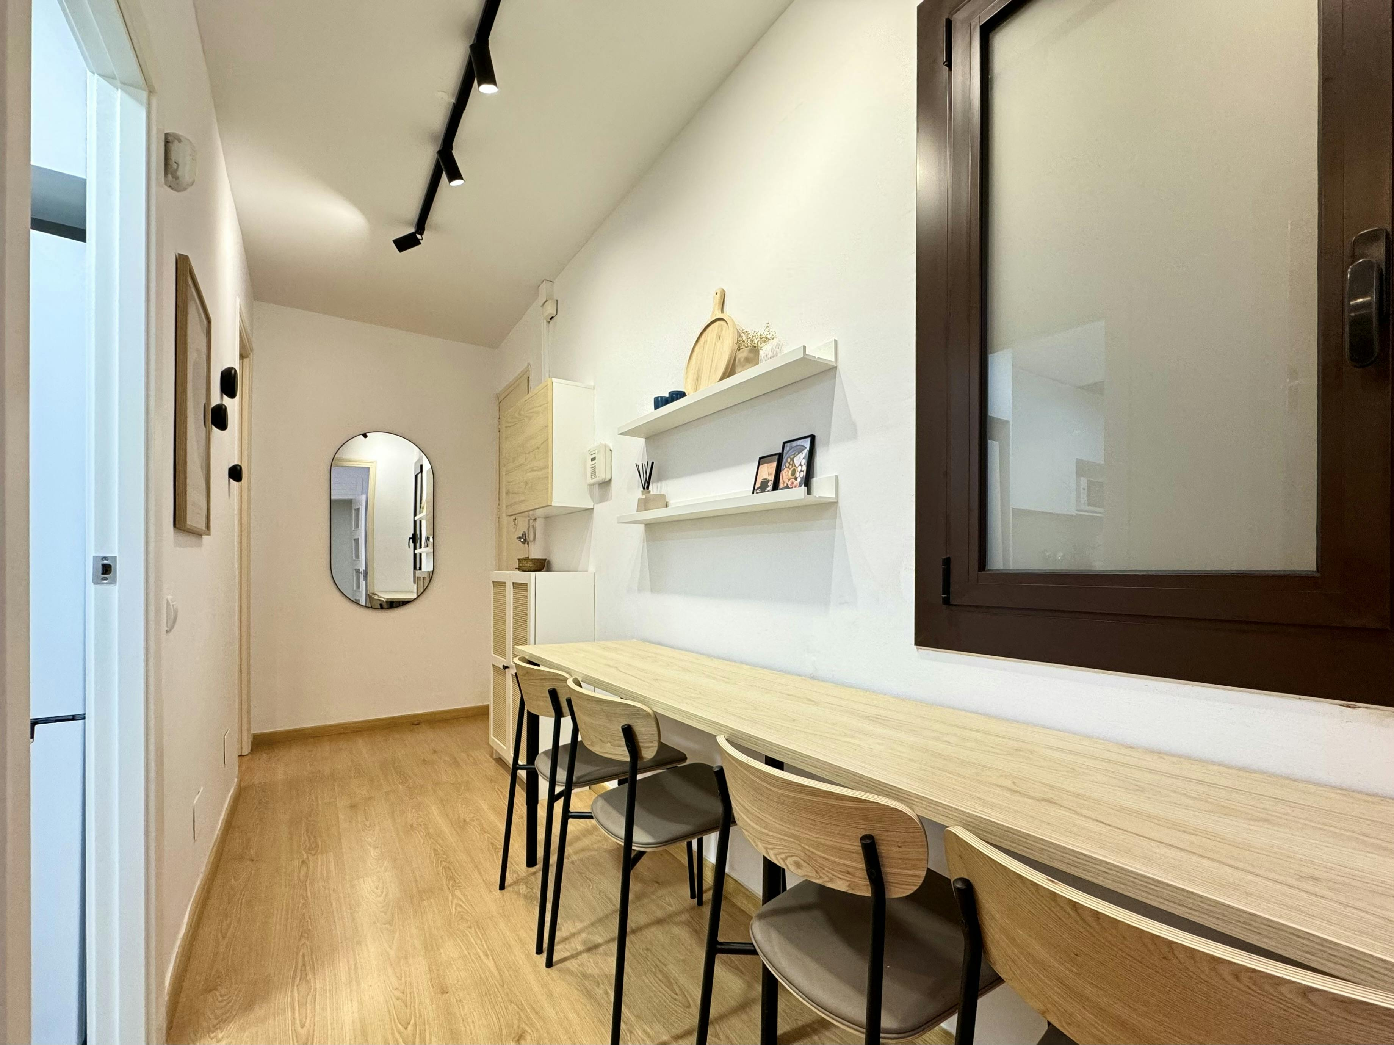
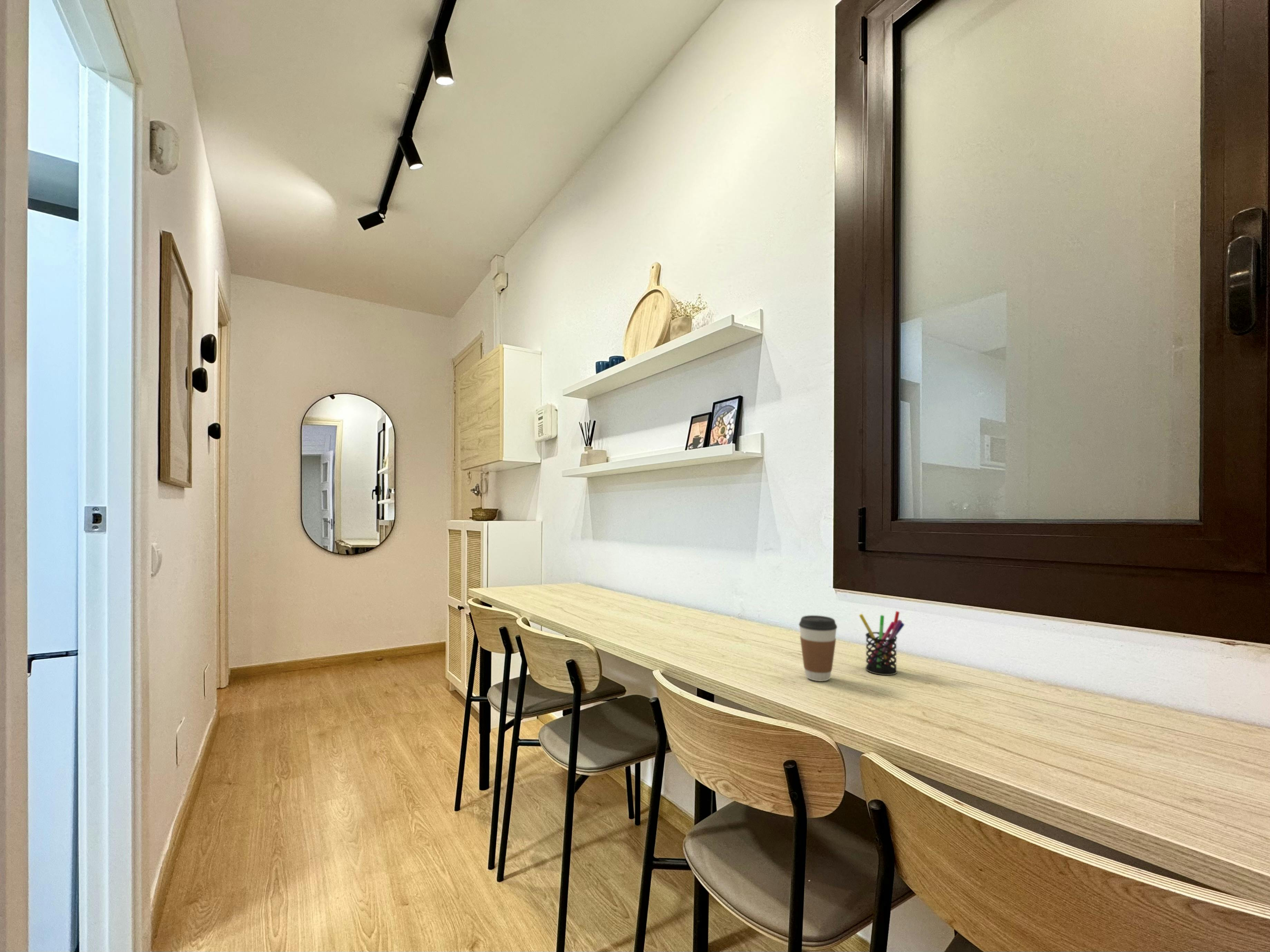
+ pen holder (883, 640)
+ coffee cup (818, 647)
